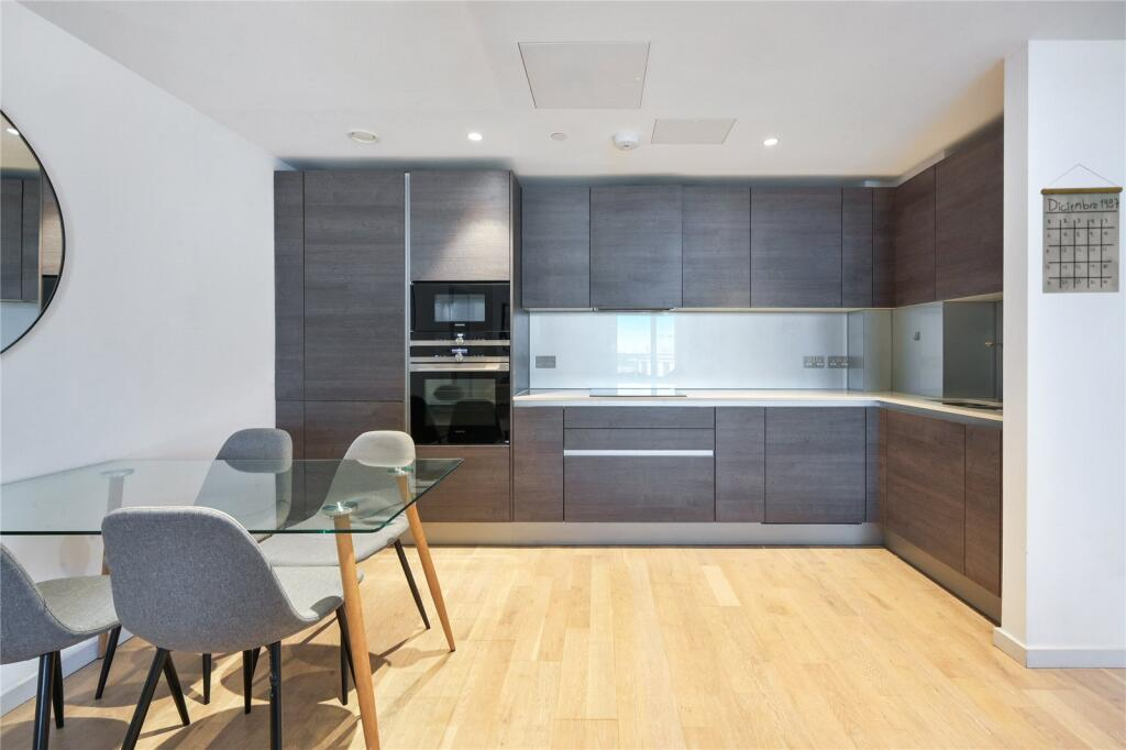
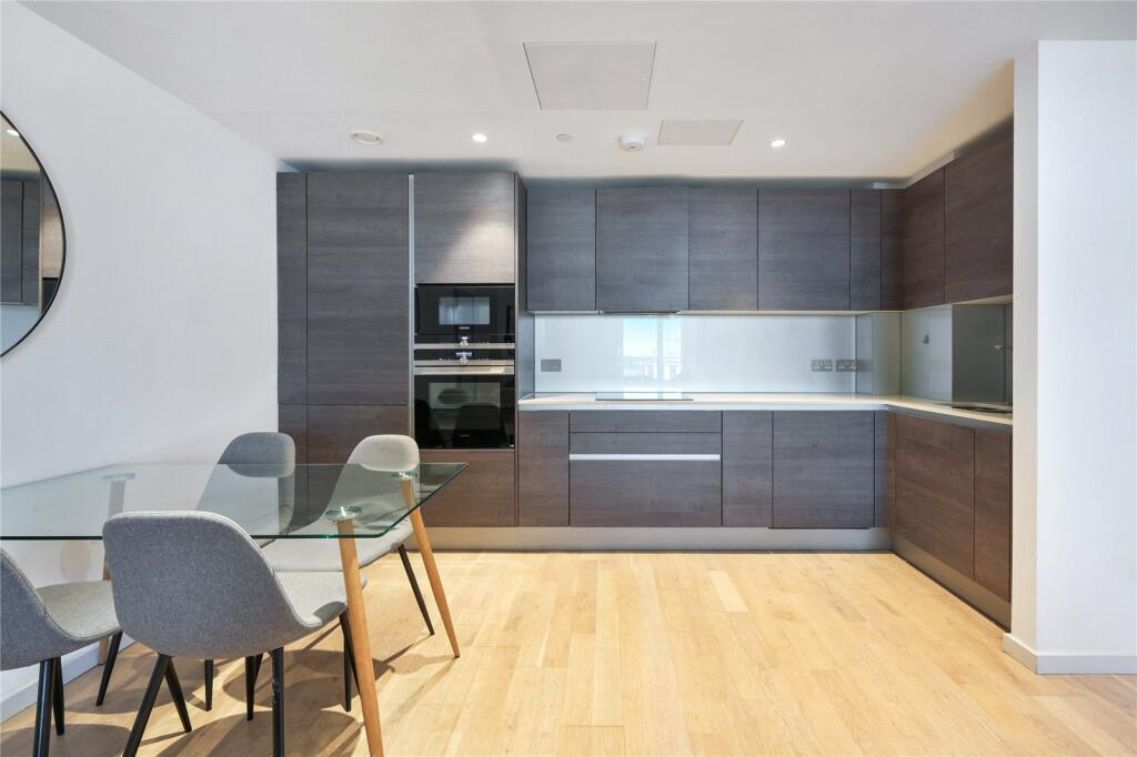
- calendar (1081, 228)
